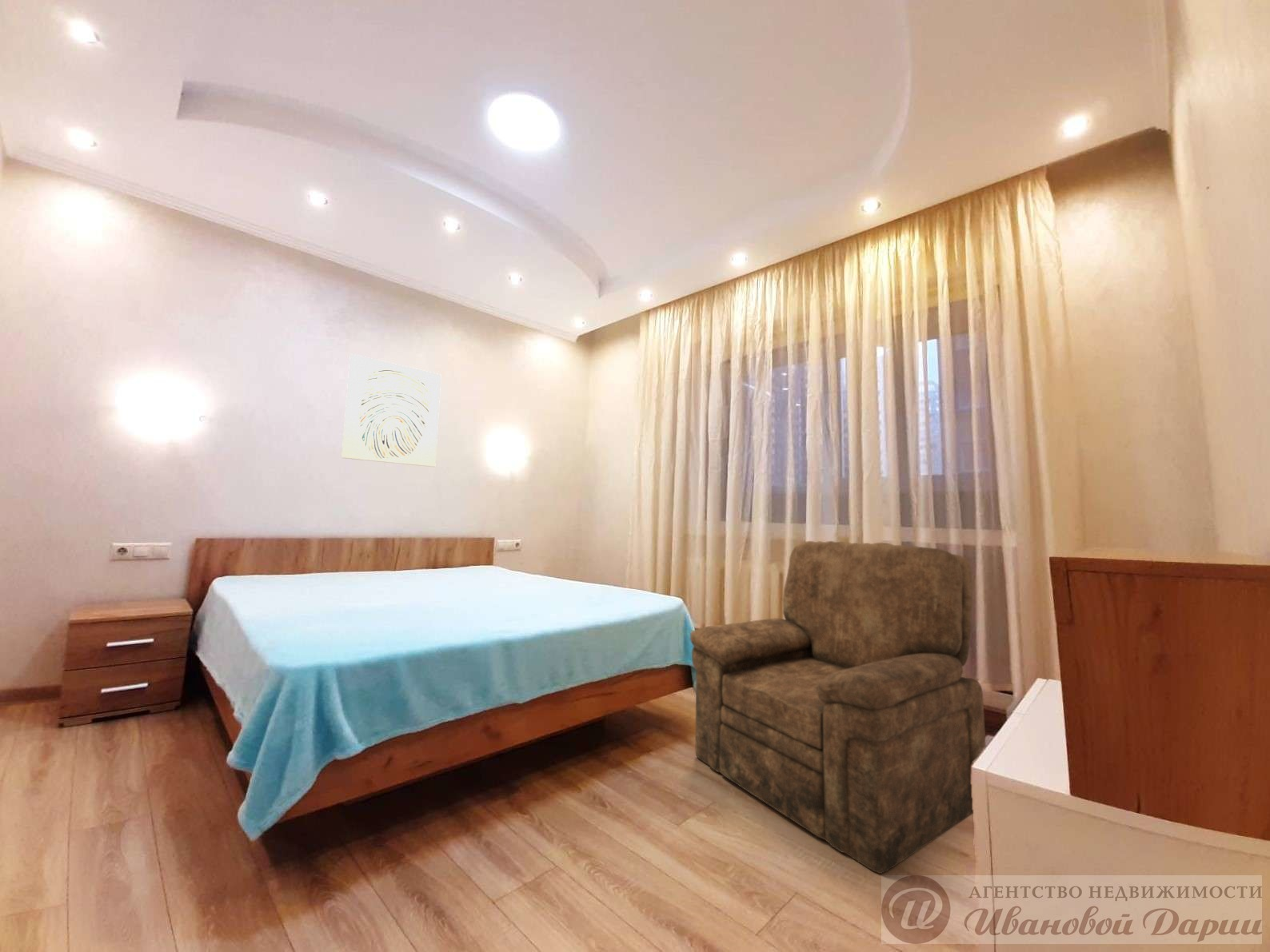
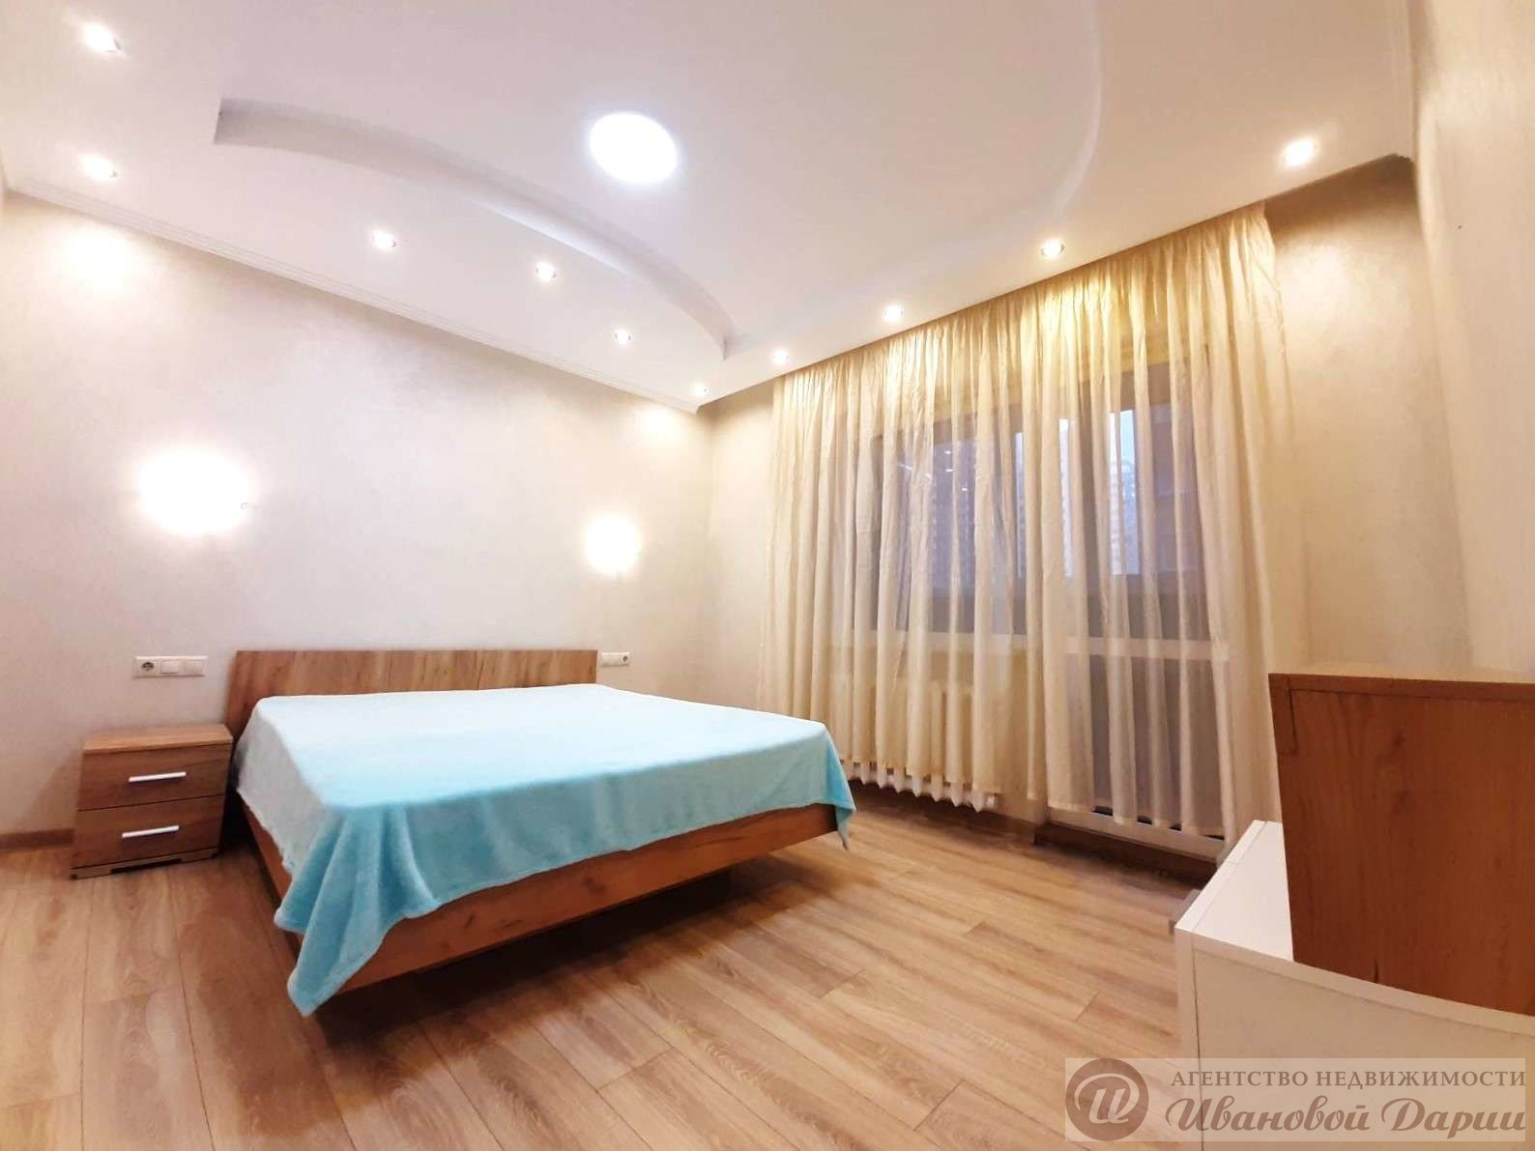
- armchair (826, 657)
- wall art (394, 413)
